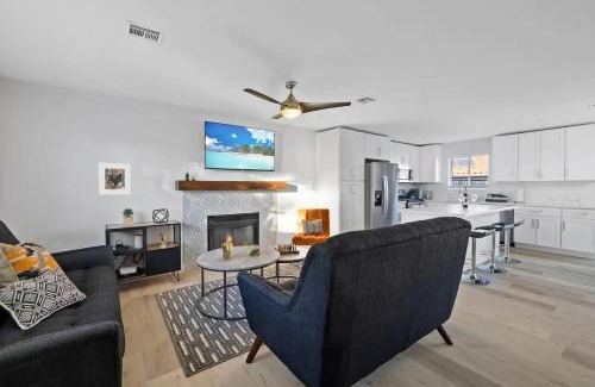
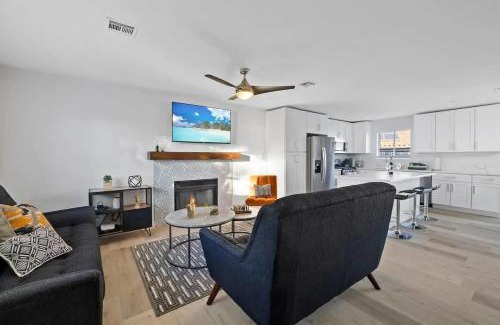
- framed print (114, 179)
